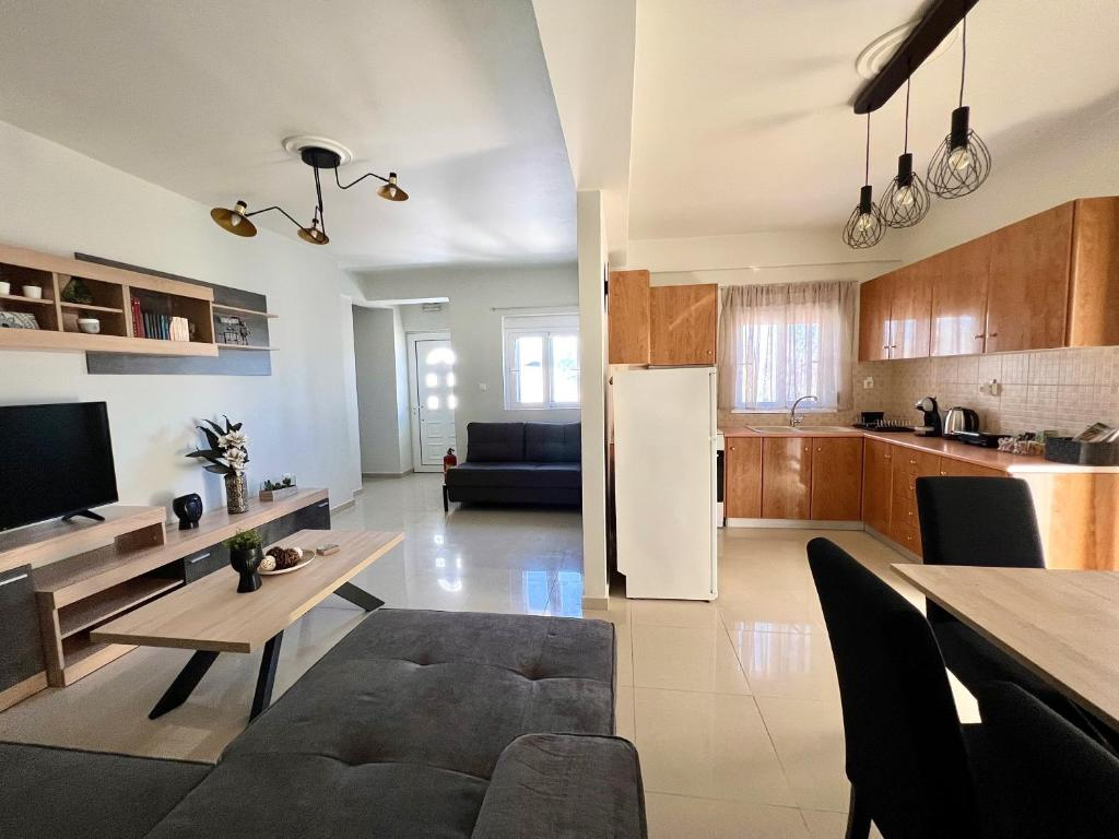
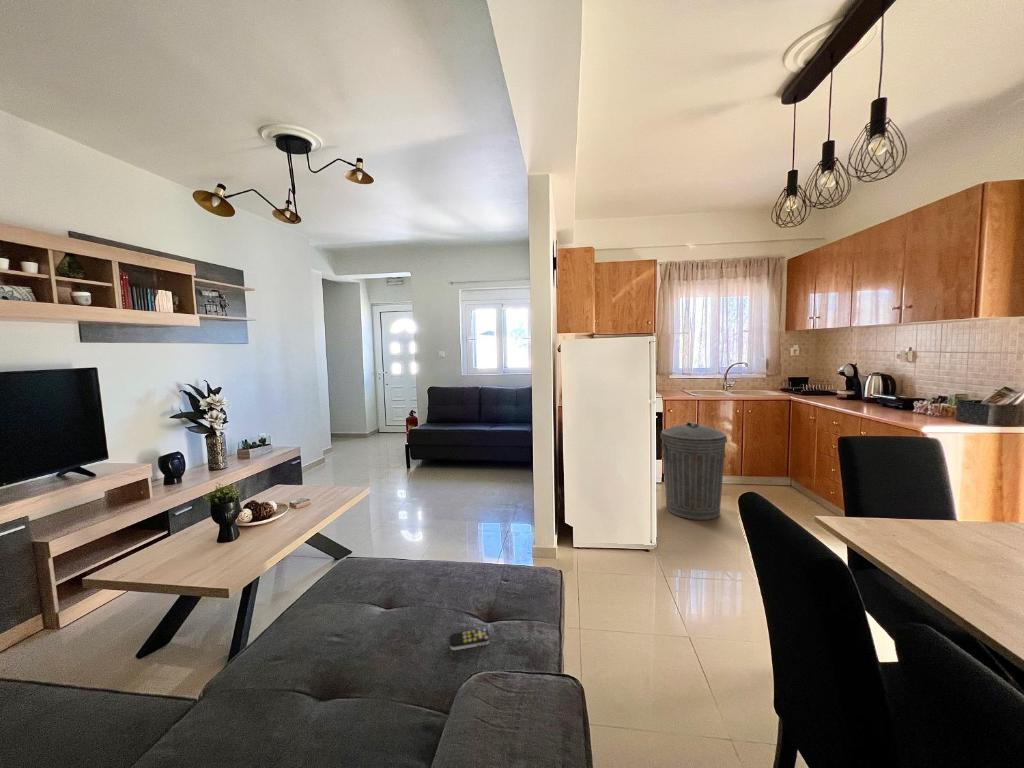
+ trash can (692, 466)
+ remote control (469, 638)
